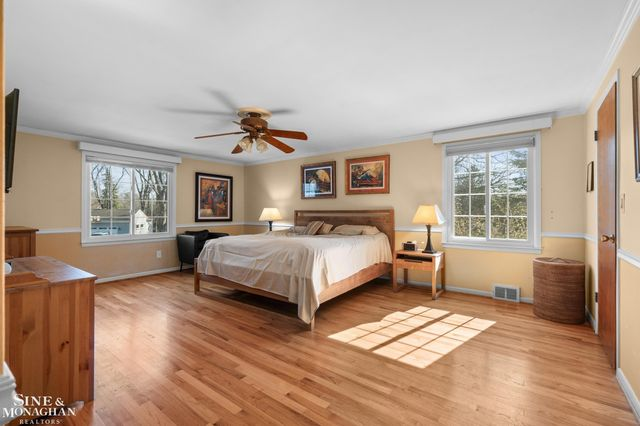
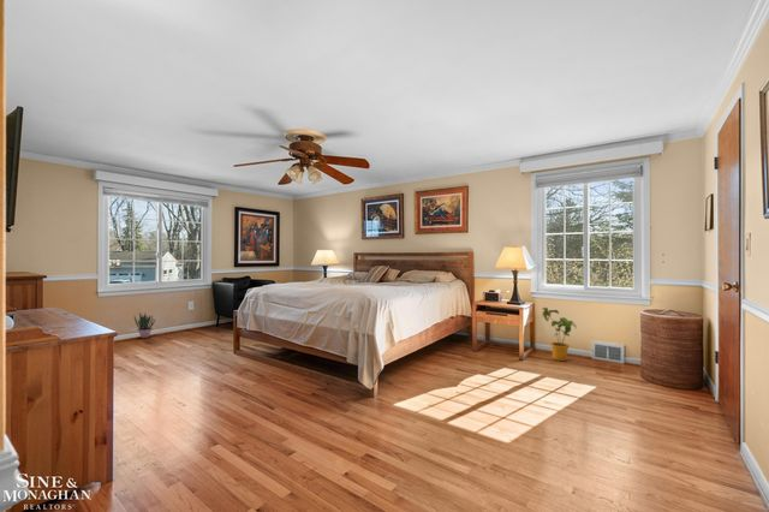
+ house plant (559, 332)
+ potted plant (144, 325)
